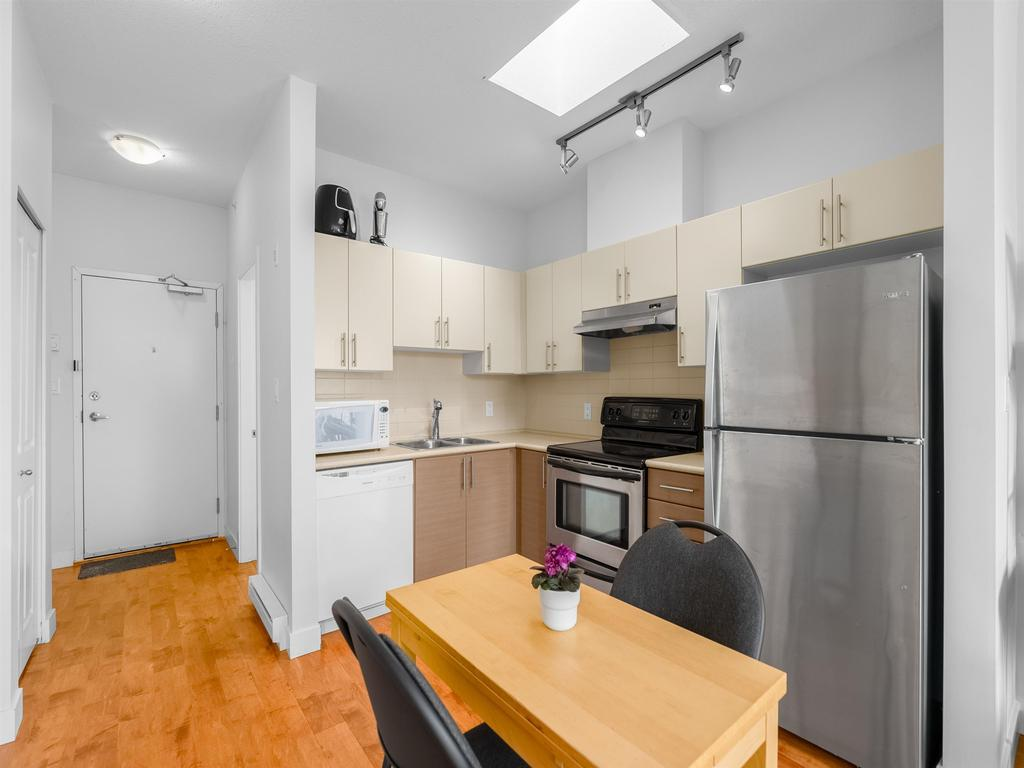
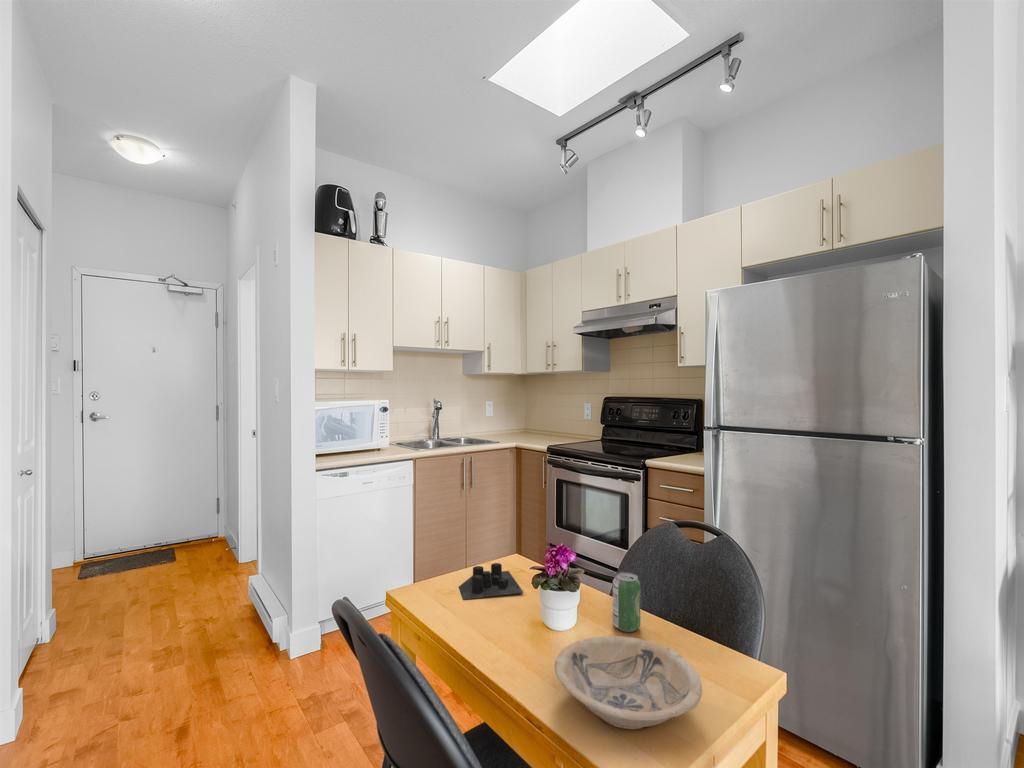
+ beverage can (626, 601)
+ bowl (625, 689)
+ candle (487, 577)
